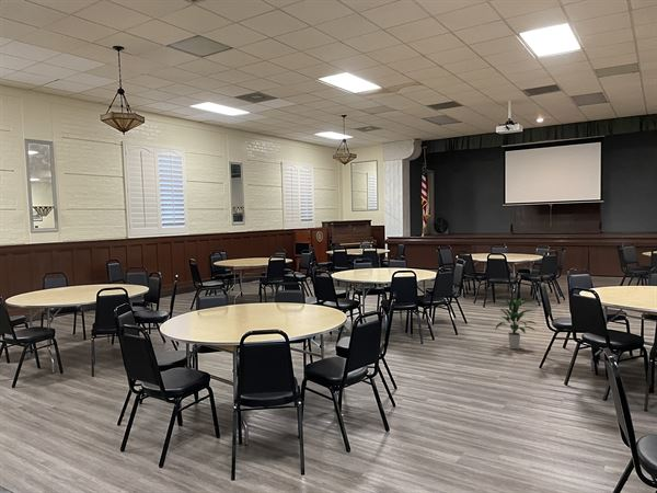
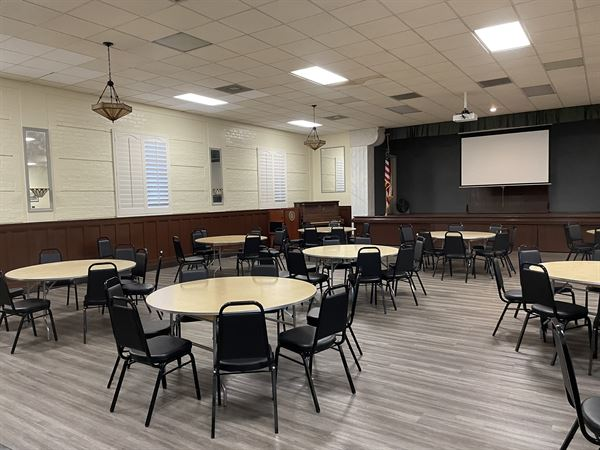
- indoor plant (515, 321)
